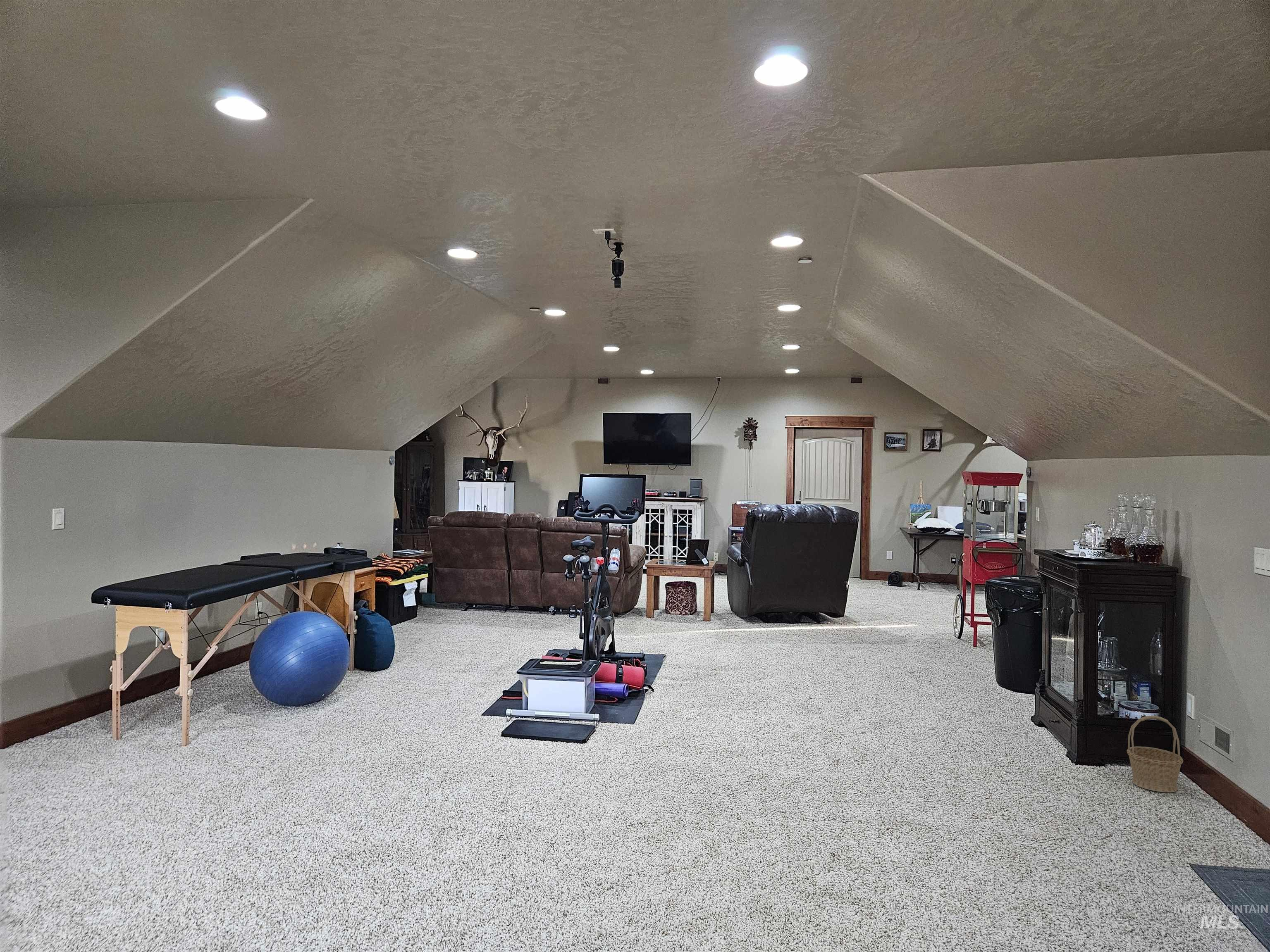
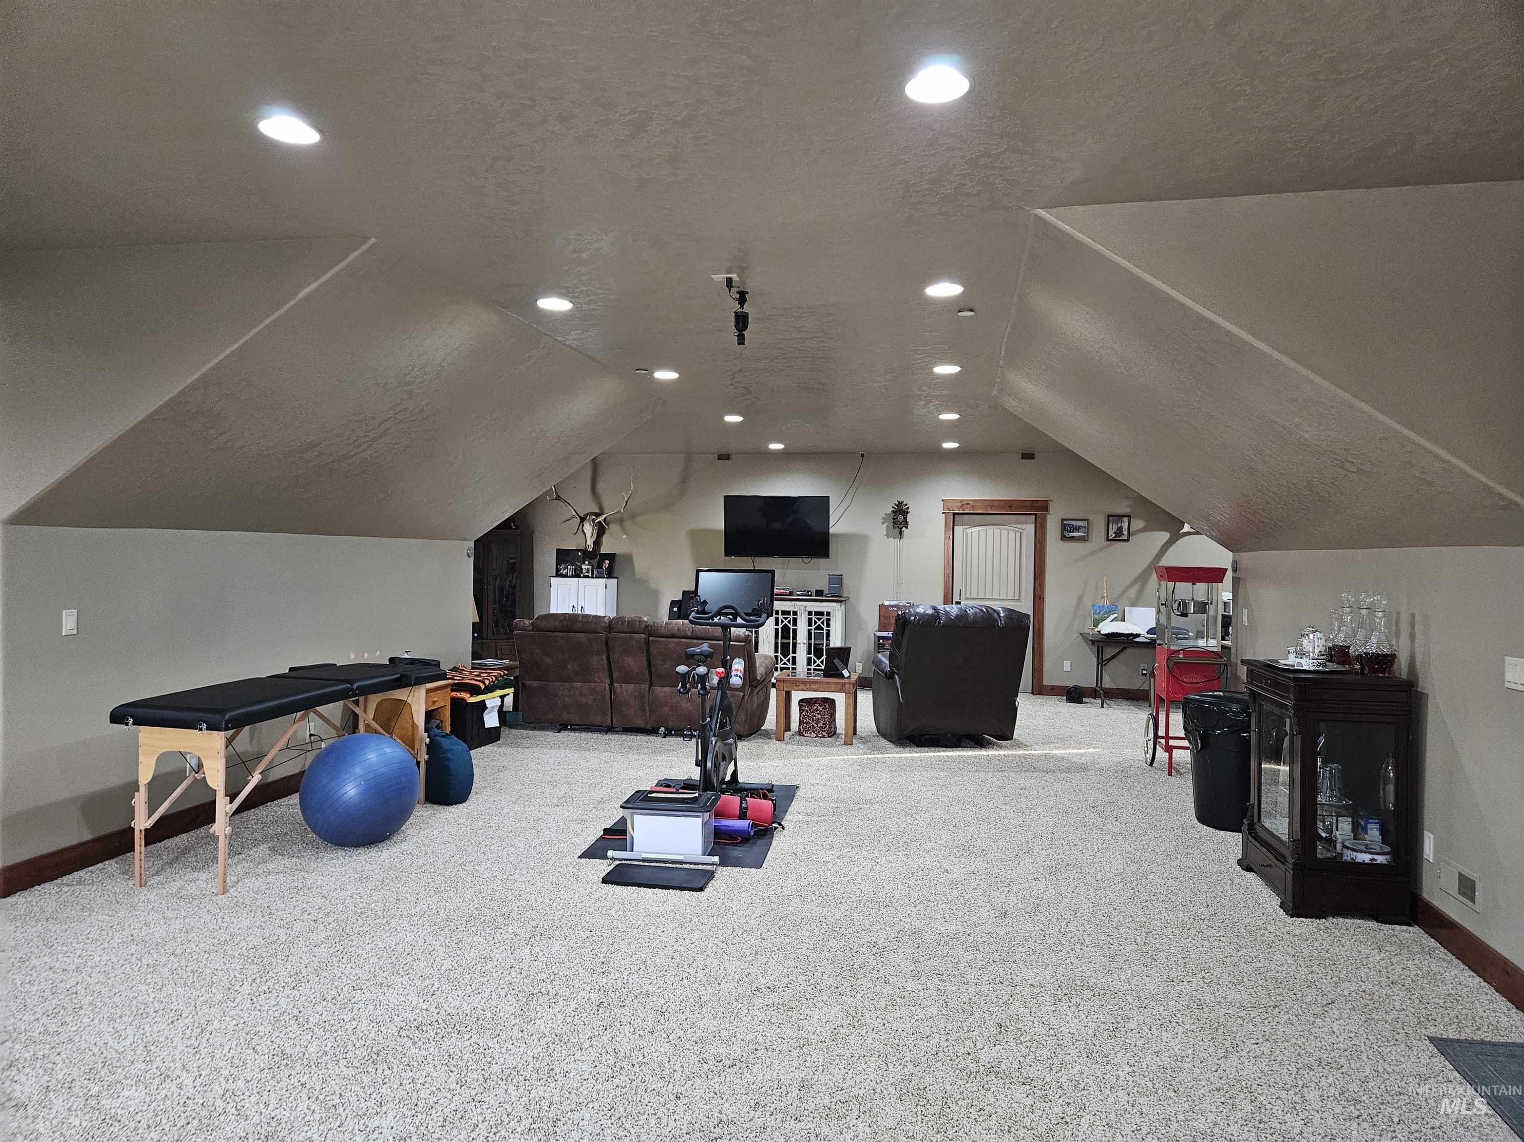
- basket (1154, 750)
